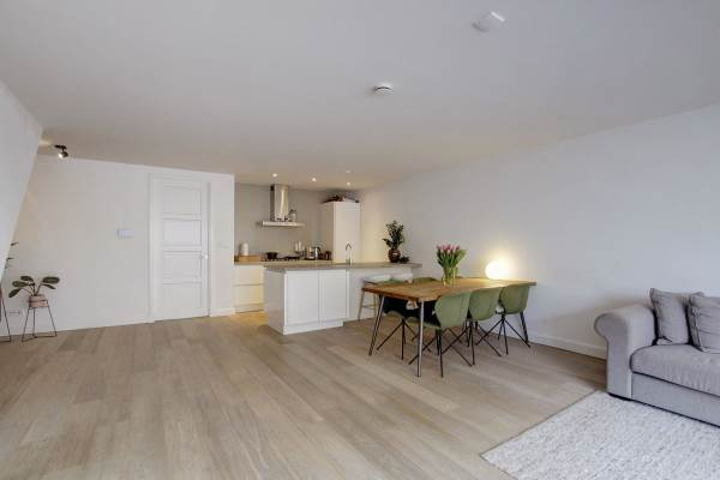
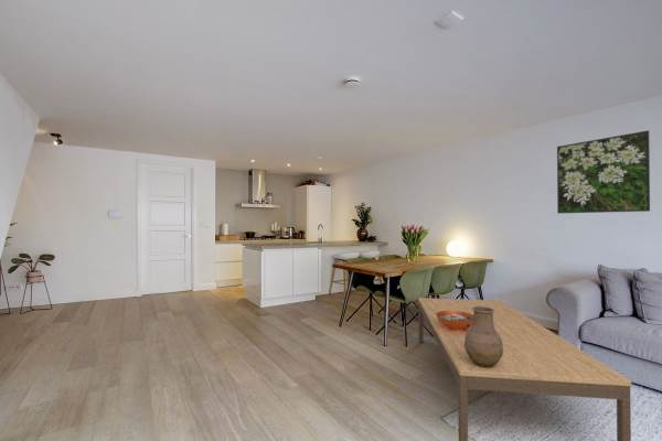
+ coffee table (495, 364)
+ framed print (599, 175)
+ vase (483, 335)
+ decorative bowl (456, 321)
